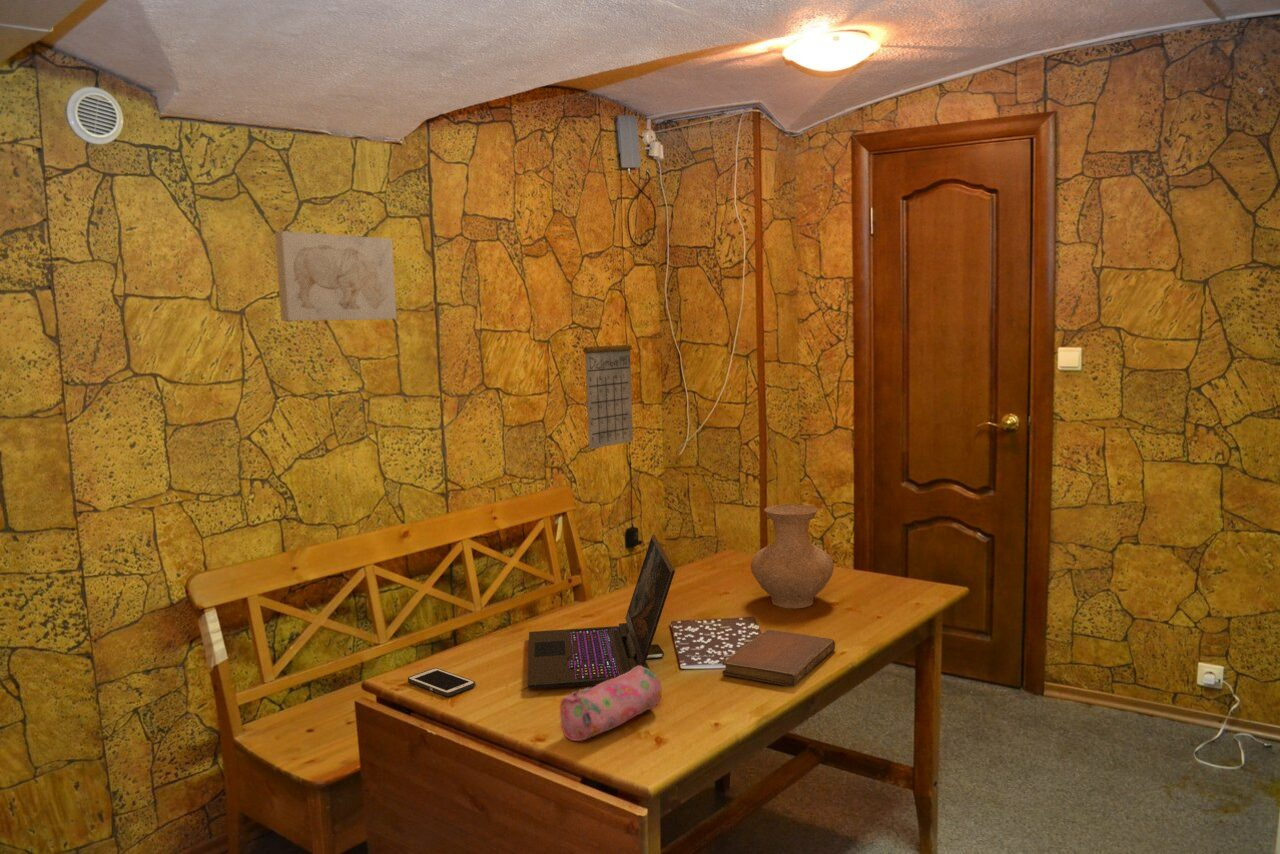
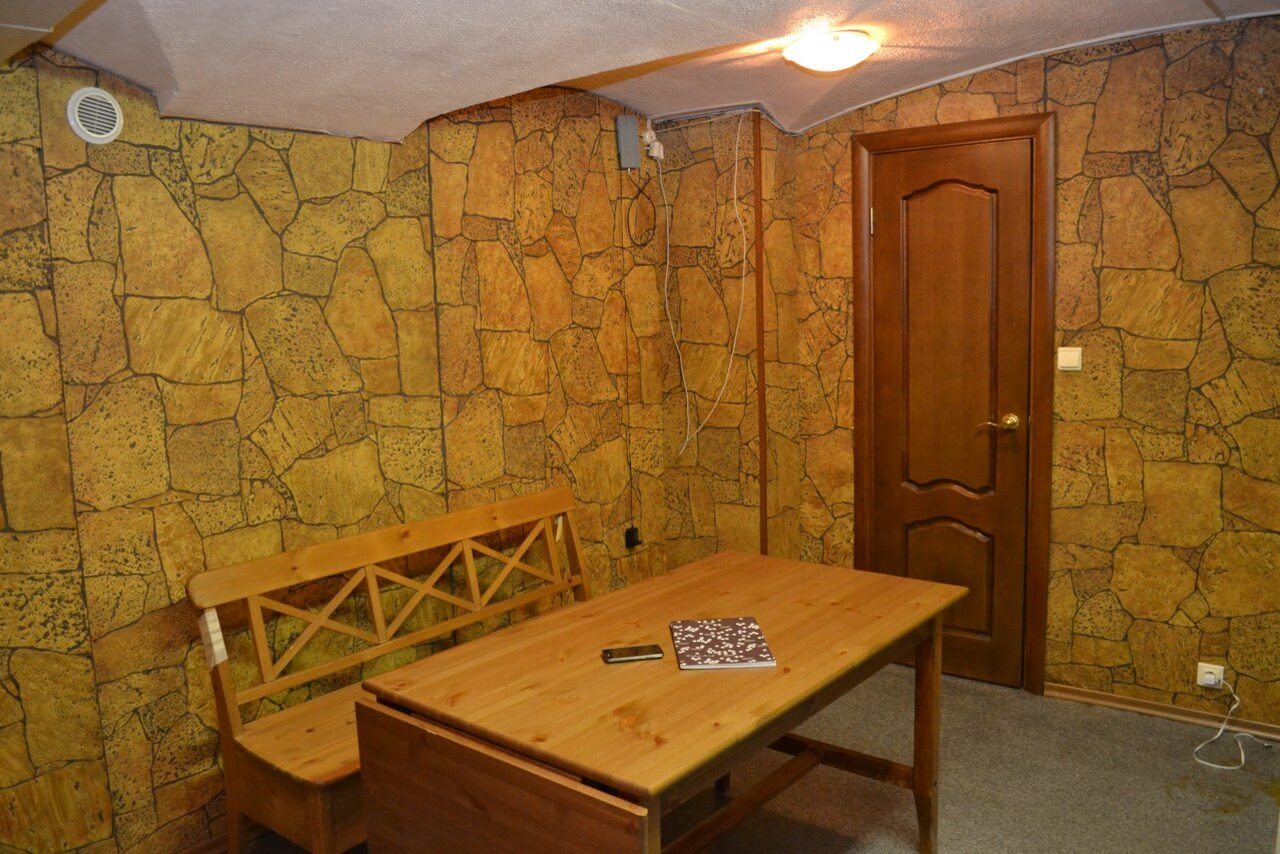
- laptop (596, 627)
- pencil case (610, 701)
- wall art (338, 278)
- notebook (780, 656)
- vase (791, 556)
- cell phone (441, 681)
- calendar (609, 384)
